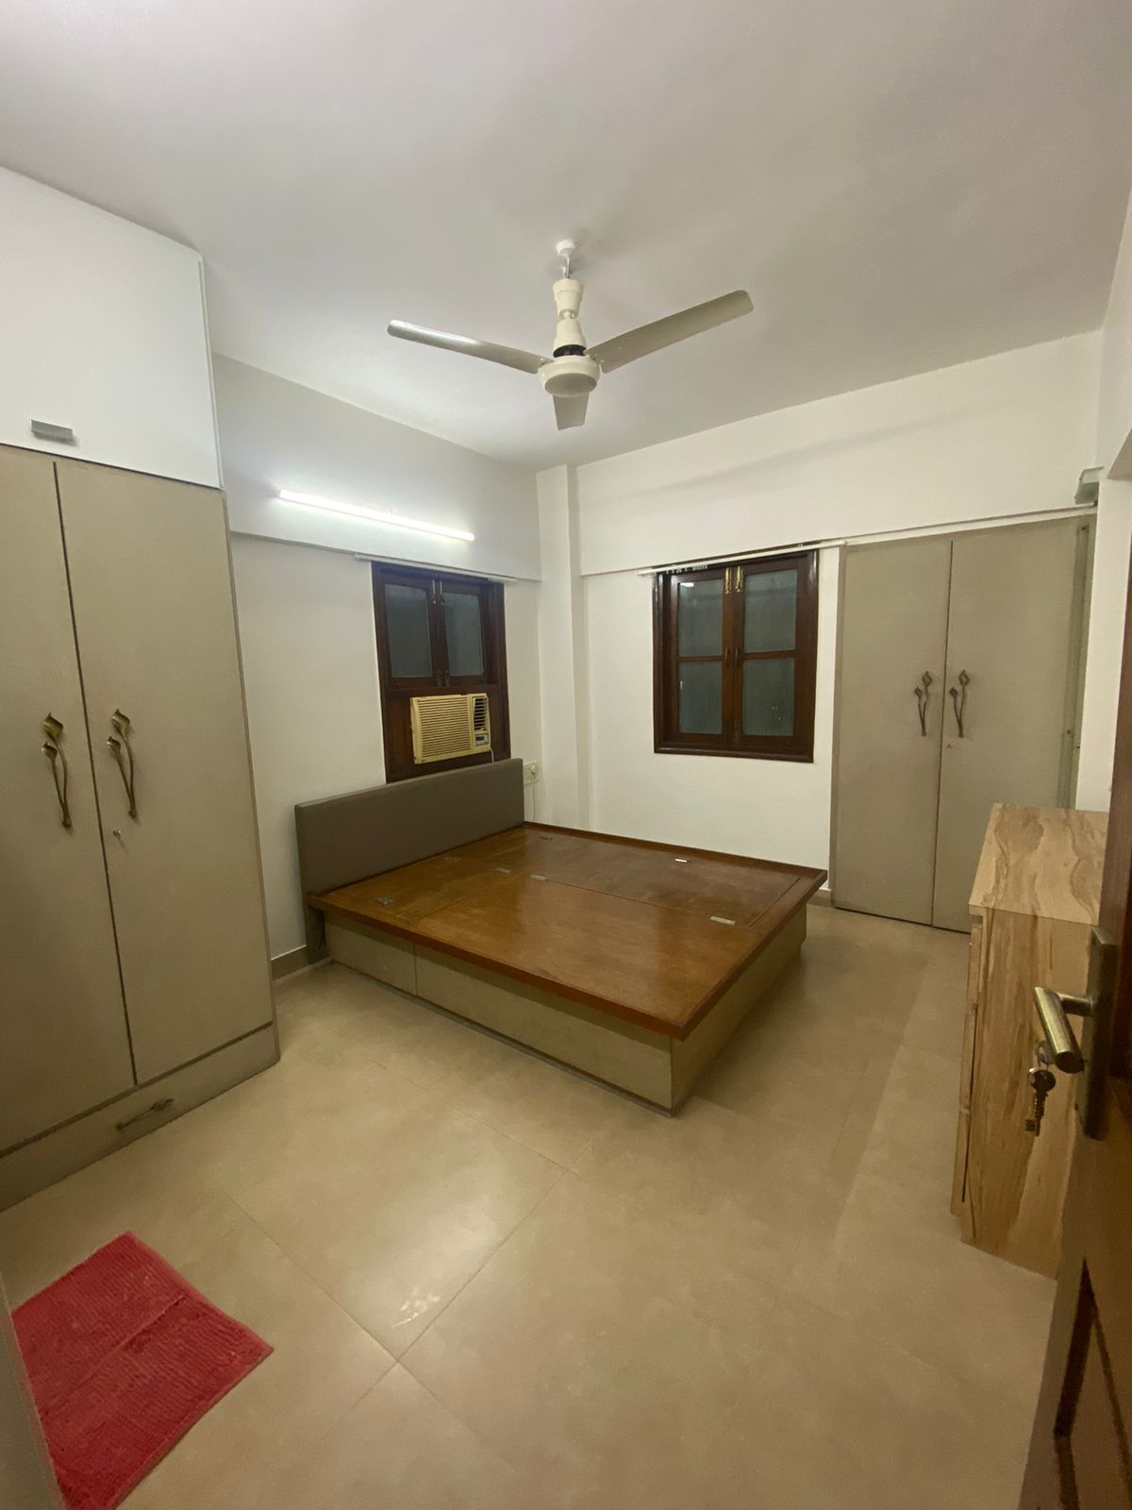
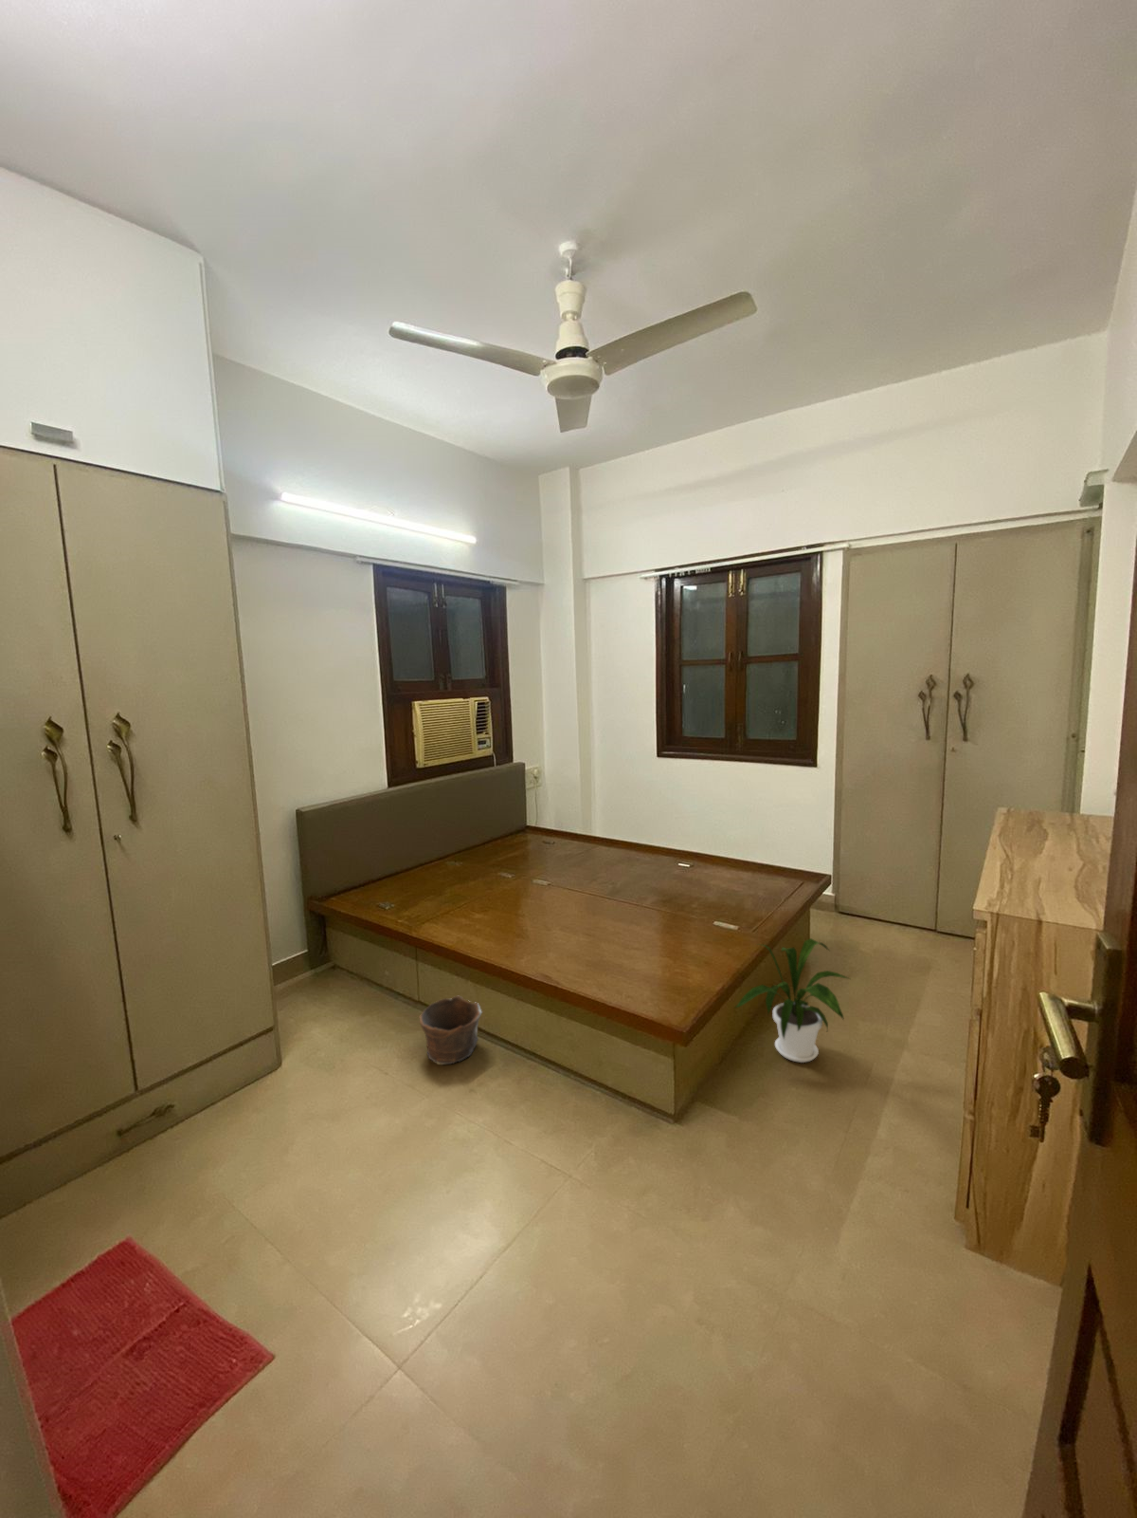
+ house plant (798, 996)
+ clay pot (450, 1022)
